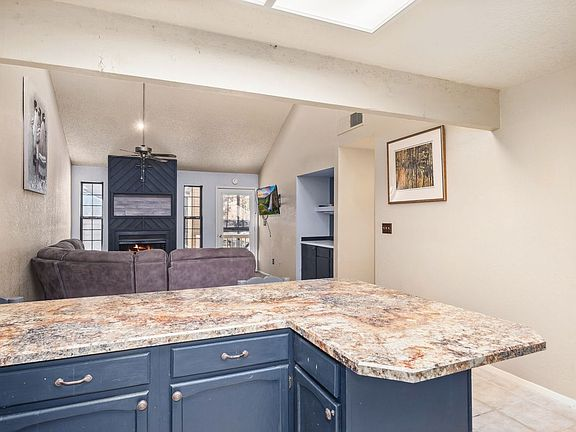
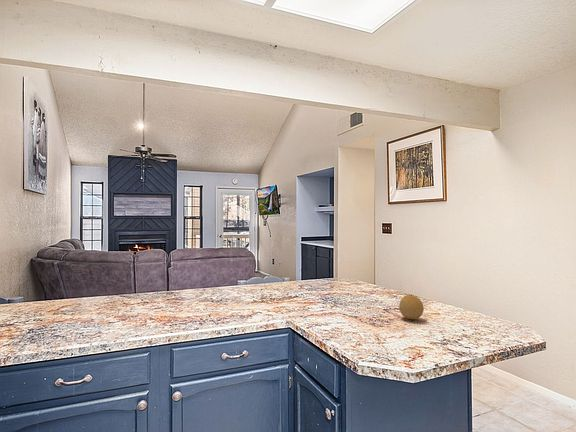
+ fruit (411, 306)
